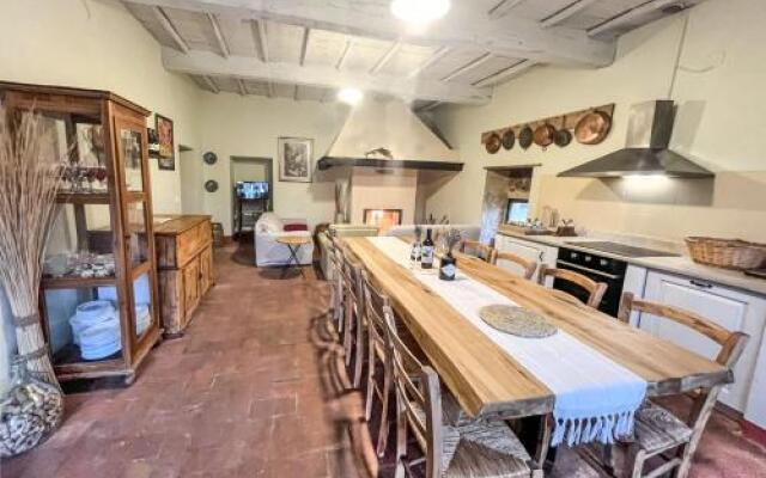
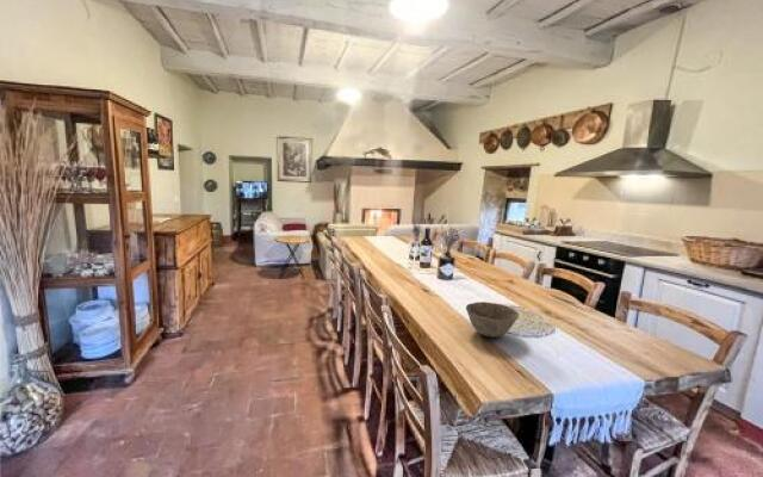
+ bowl (490, 322)
